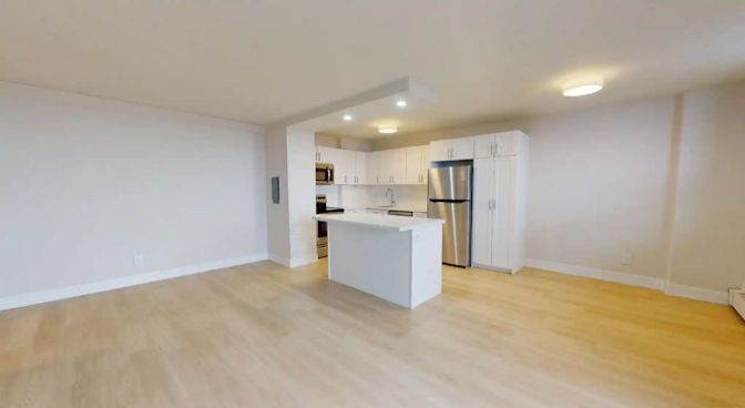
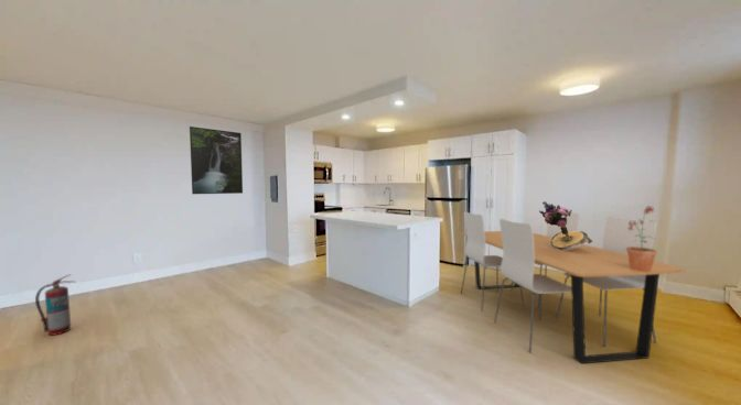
+ potted plant (640, 237)
+ dining table (540, 264)
+ fire extinguisher (56, 304)
+ bouquet (563, 225)
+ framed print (217, 162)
